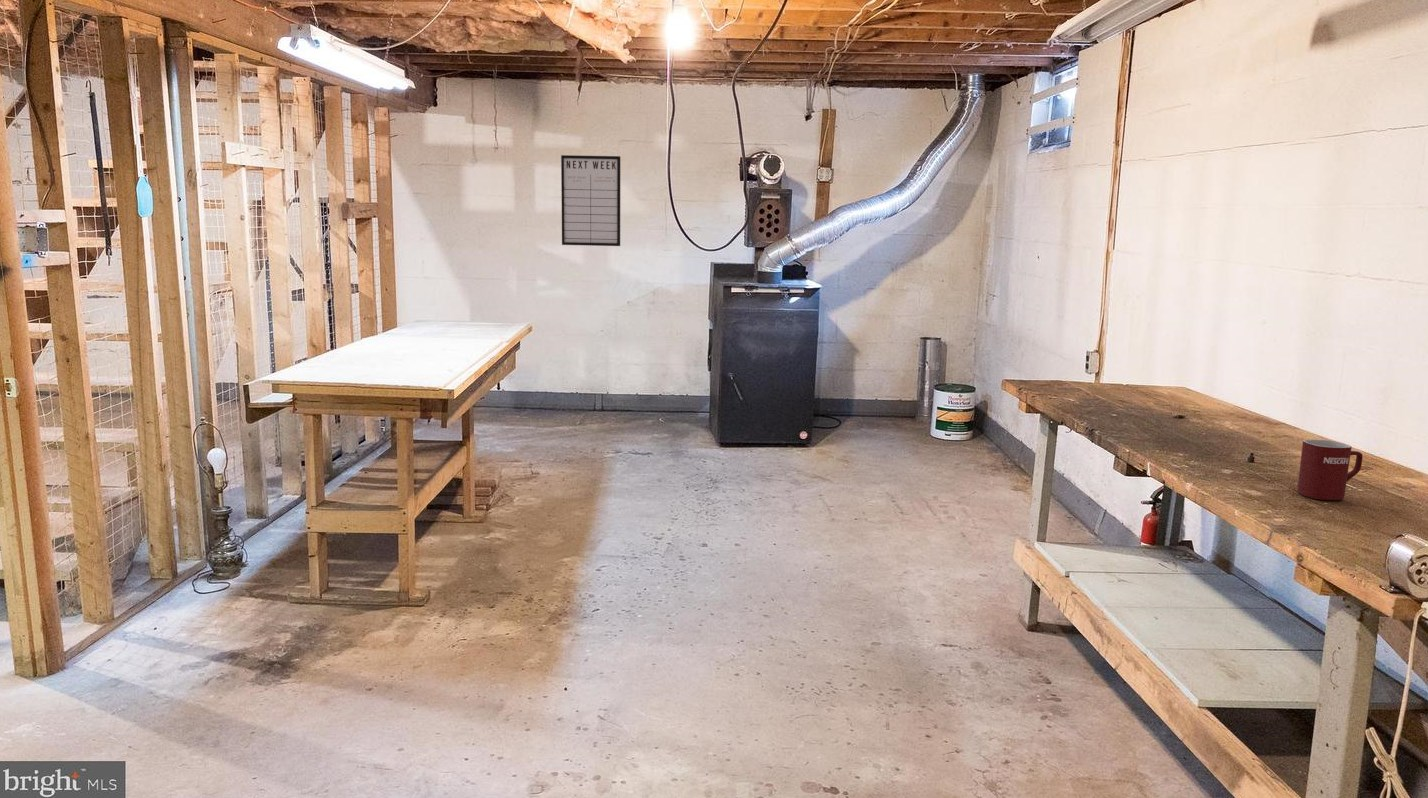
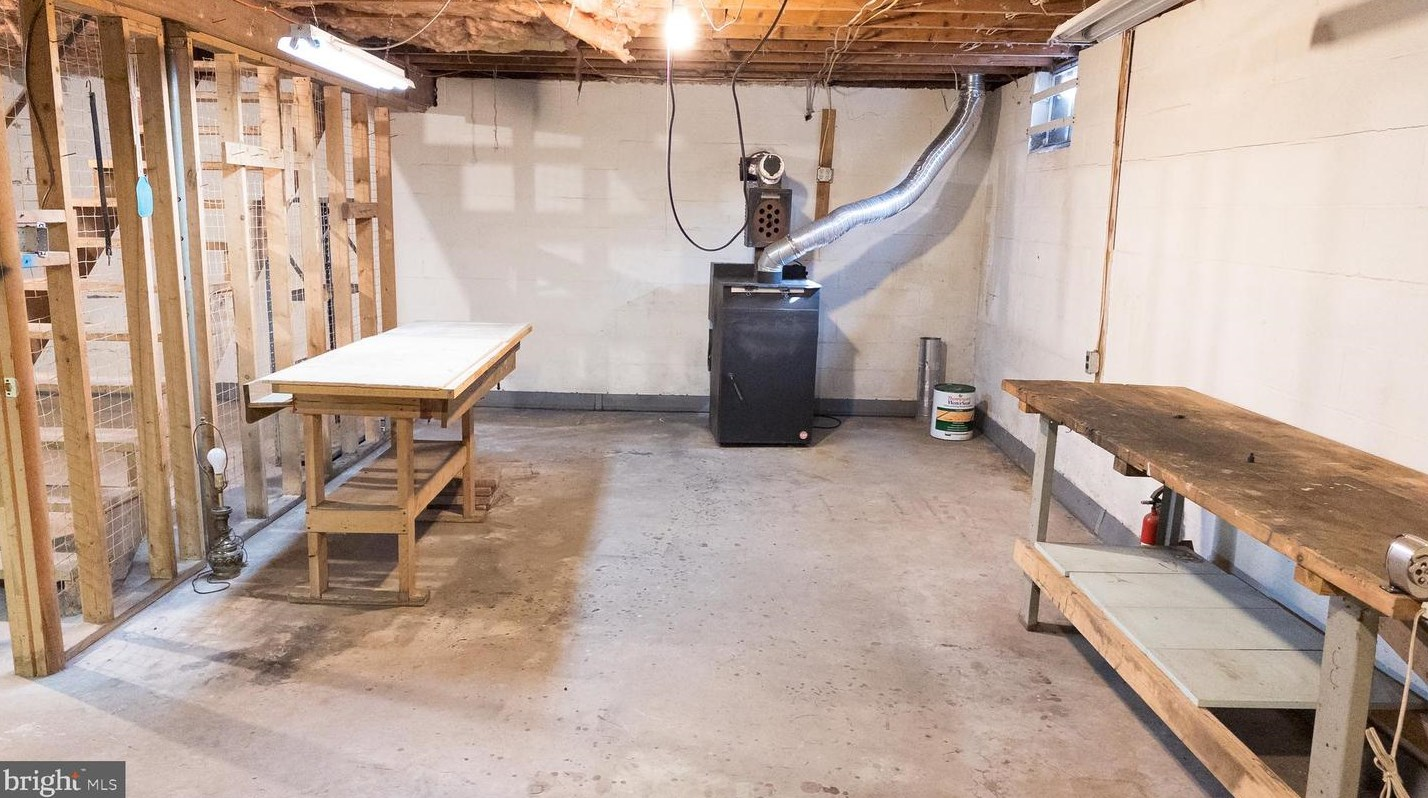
- mug (1332, 469)
- writing board (591, 201)
